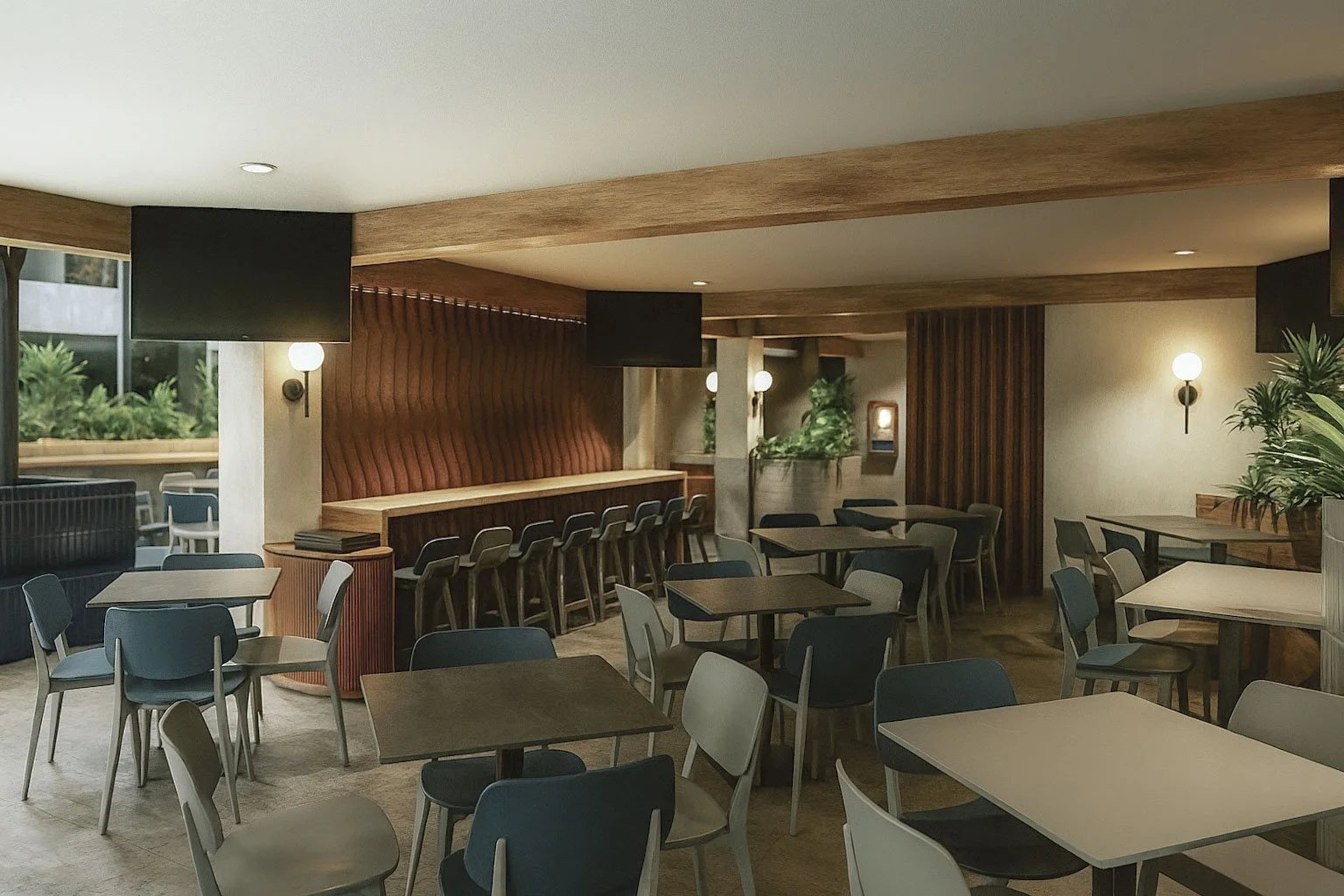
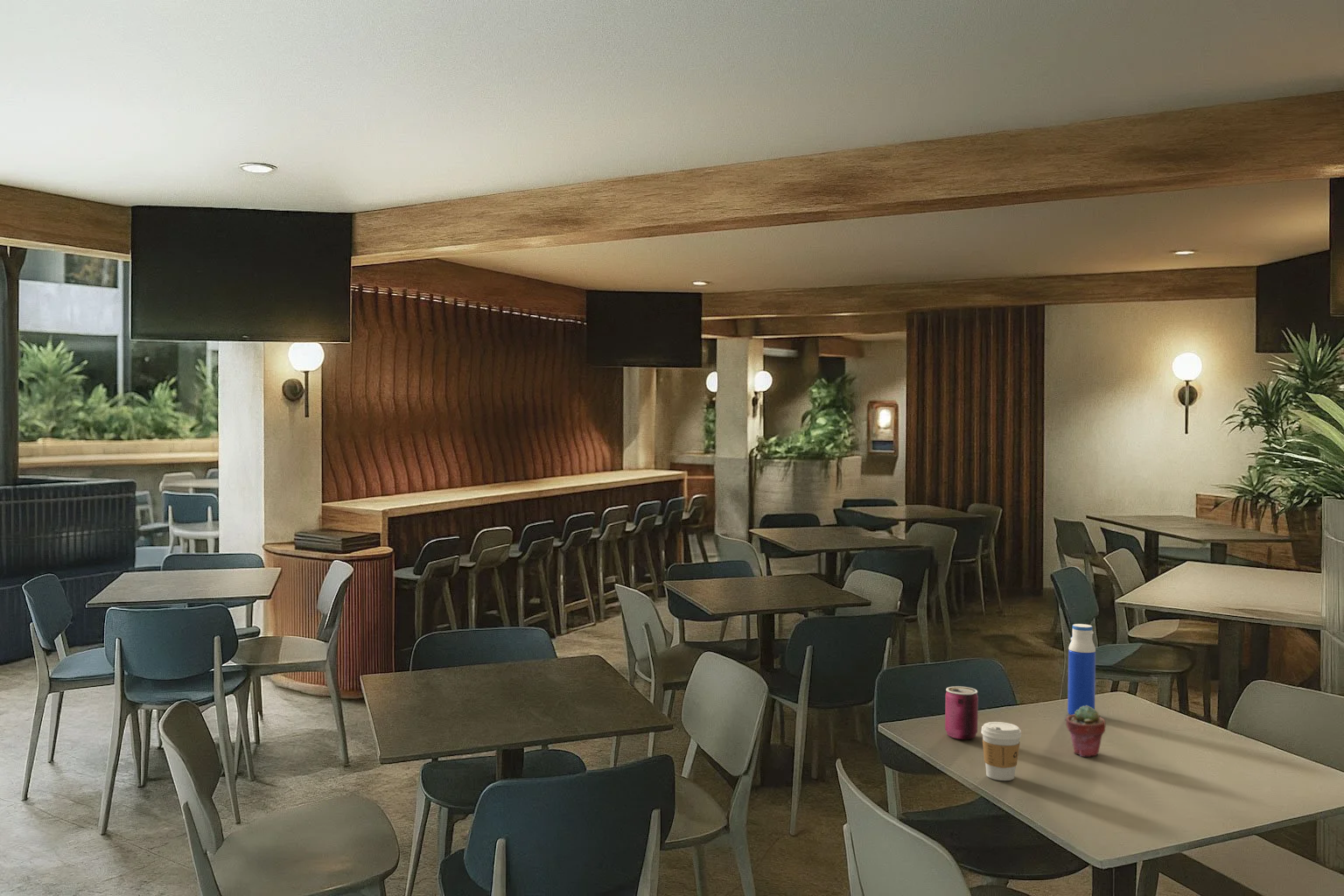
+ water bottle (1082, 669)
+ coffee cup (1000, 750)
+ potted succulent (1085, 729)
+ can (961, 712)
